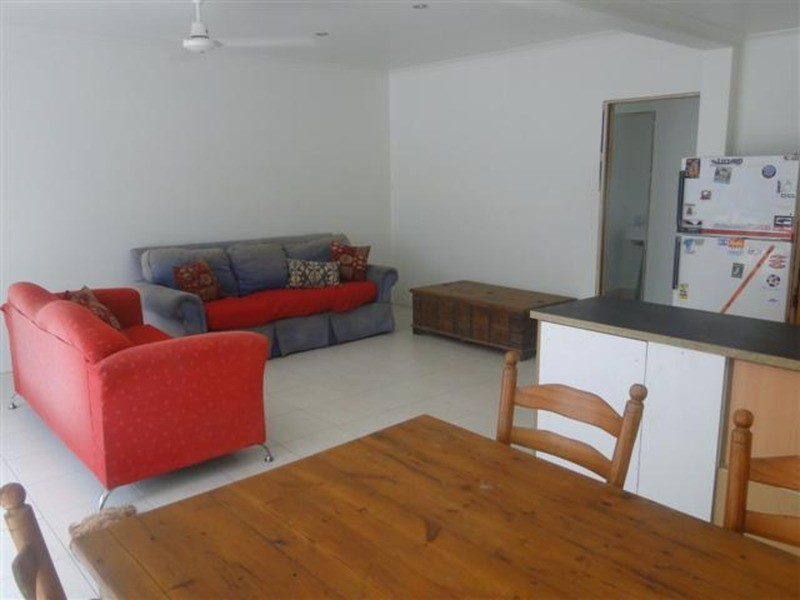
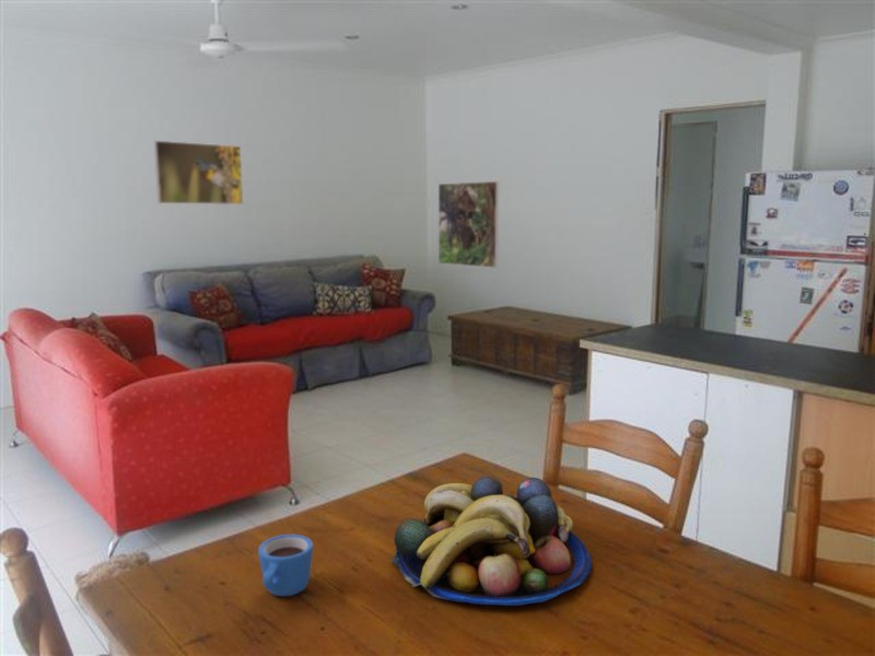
+ fruit bowl (493, 523)
+ mug (282, 571)
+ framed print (200, 174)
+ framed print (467, 224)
